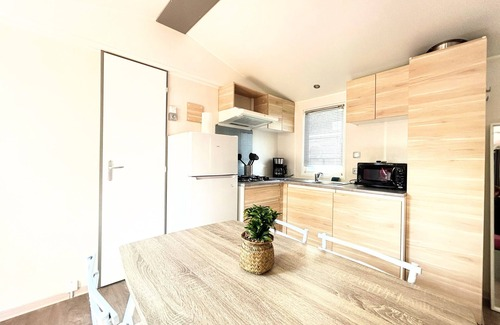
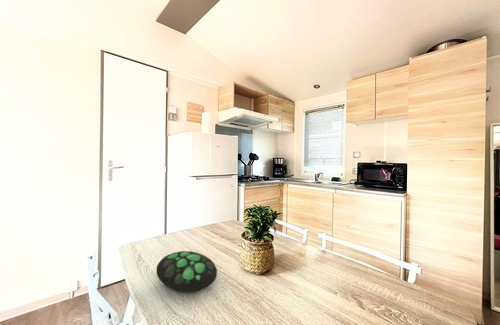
+ decorative egg (186, 269)
